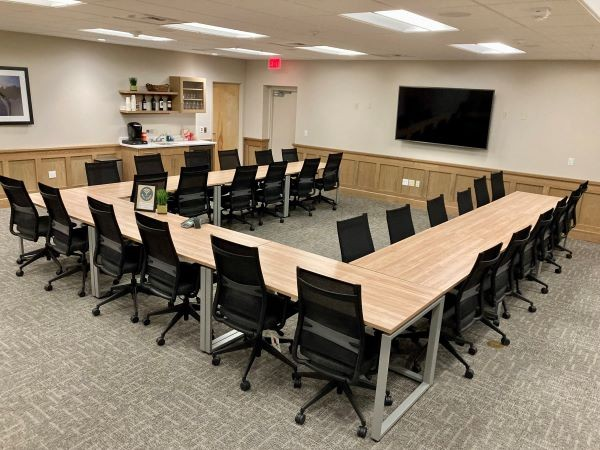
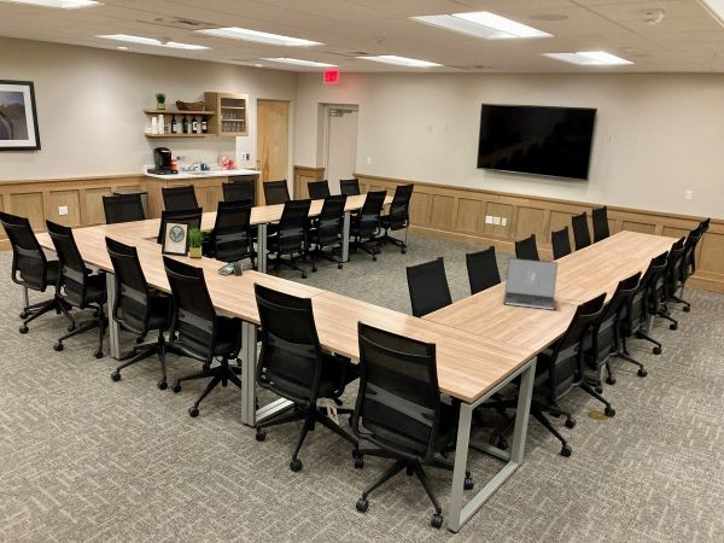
+ laptop (531, 282)
